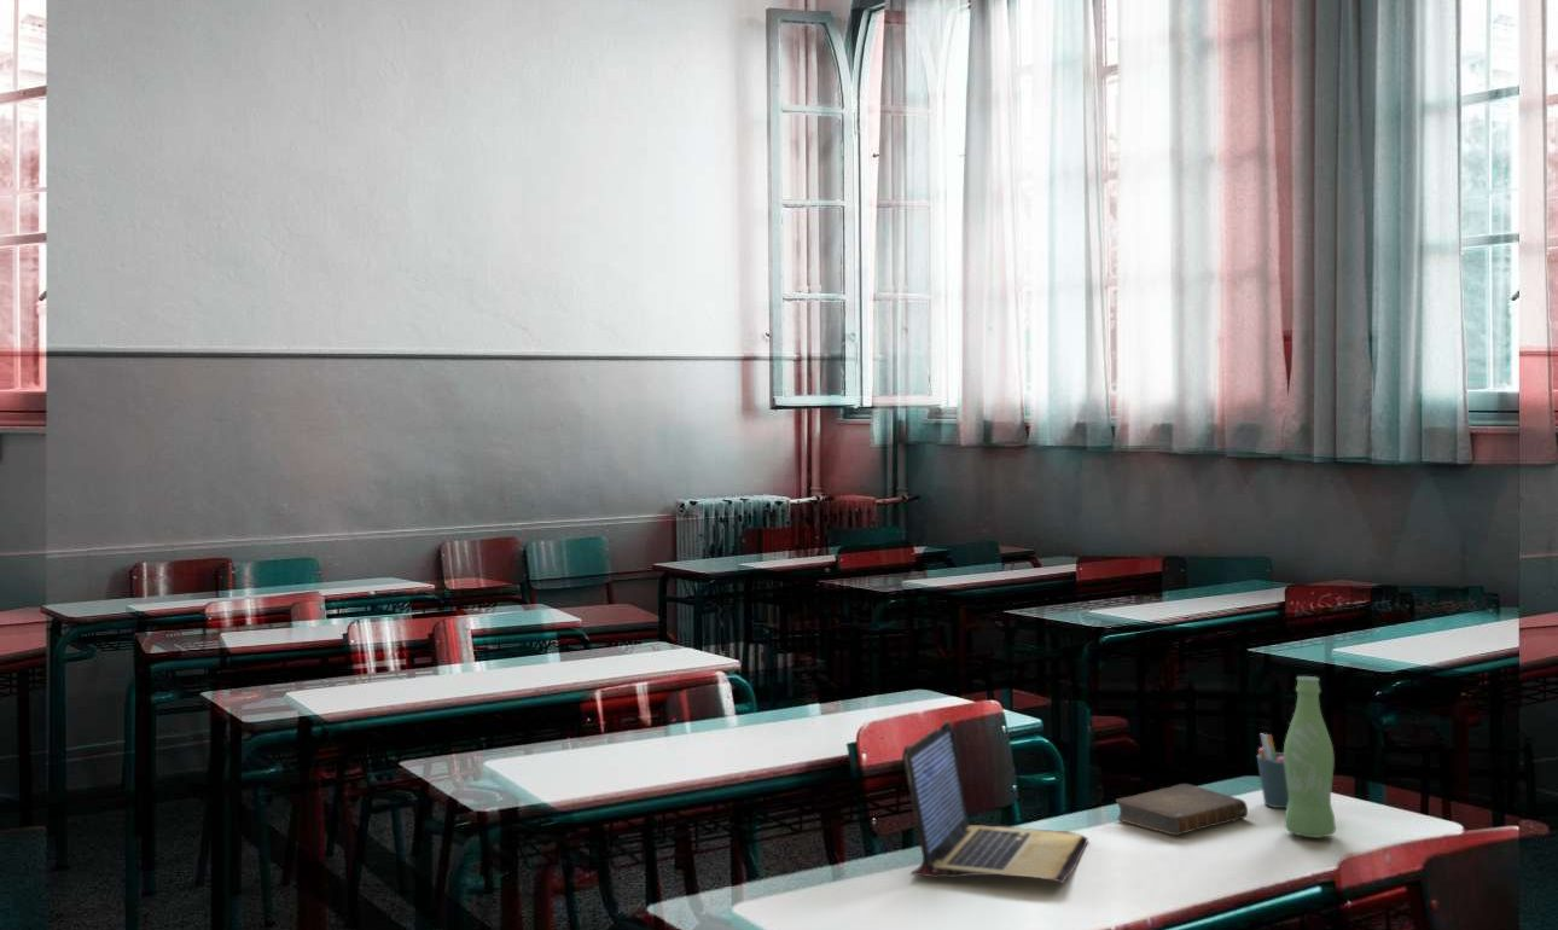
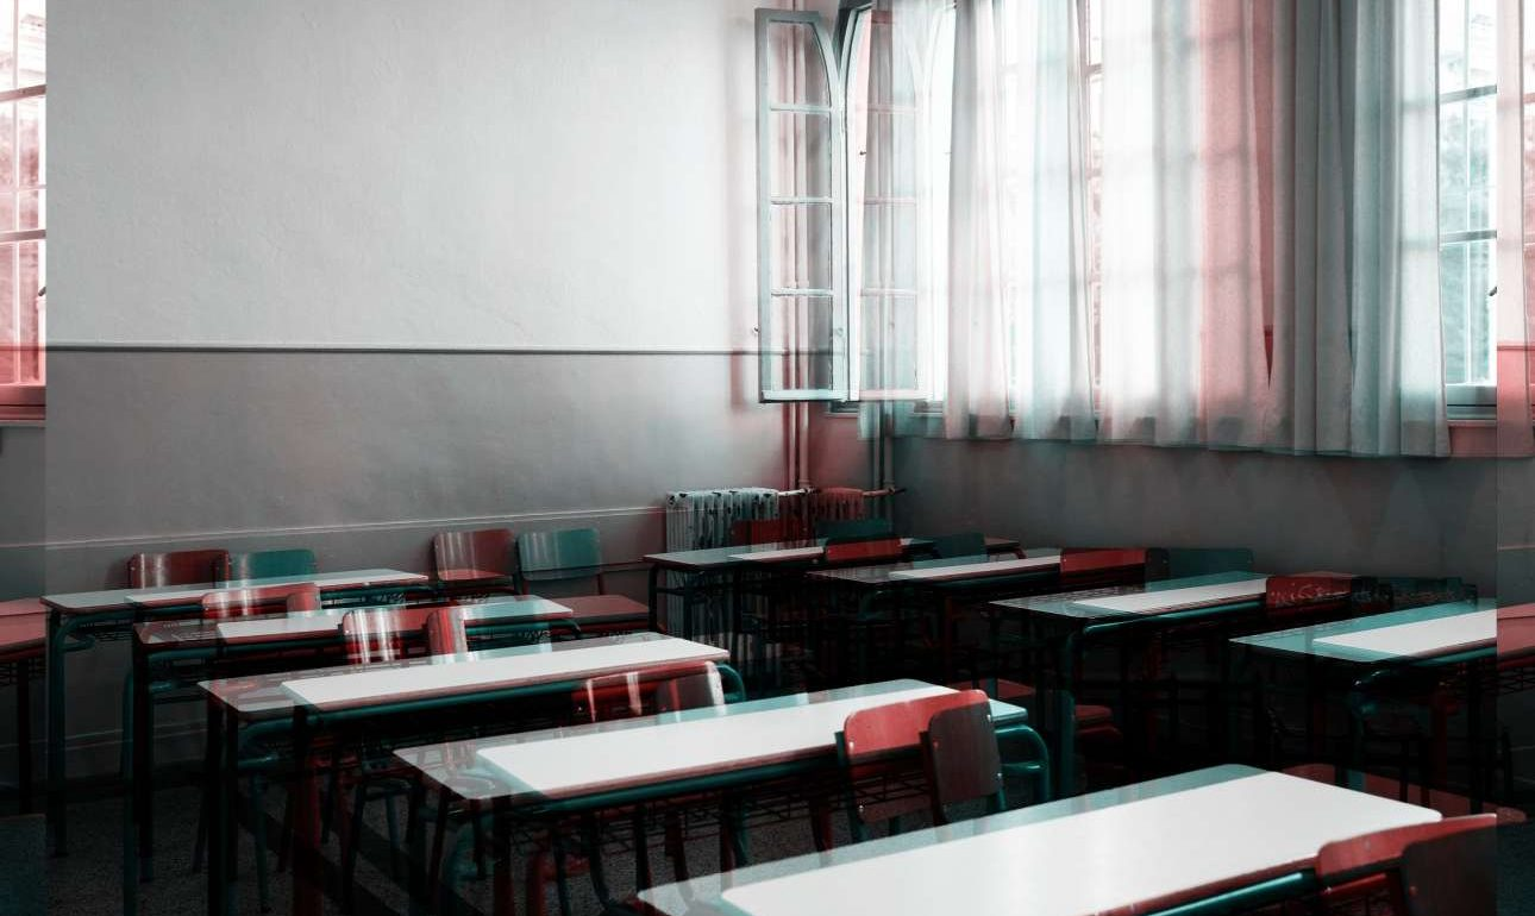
- bottle (1309, 756)
- pen holder (1280, 767)
- laptop (1002, 826)
- book (1181, 808)
